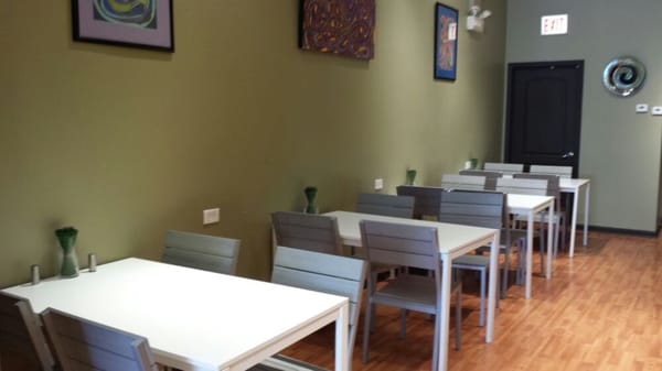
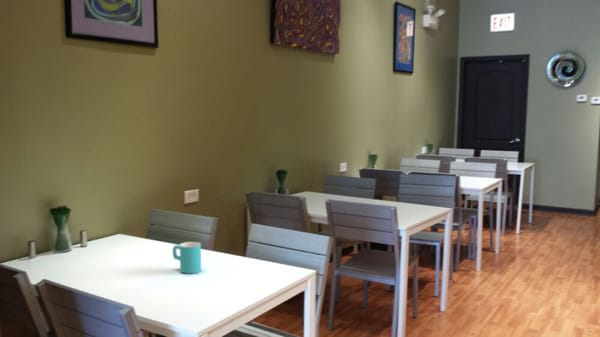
+ cup (188, 256)
